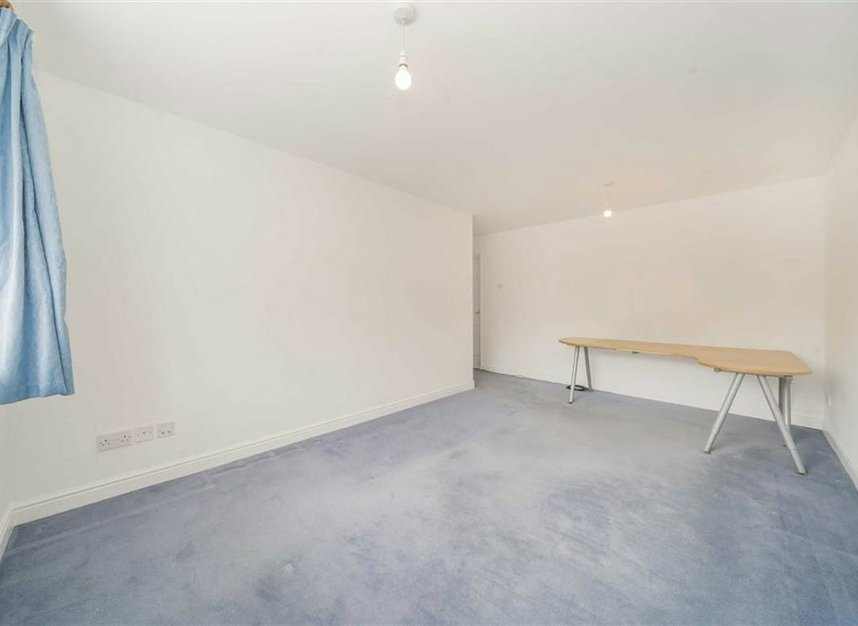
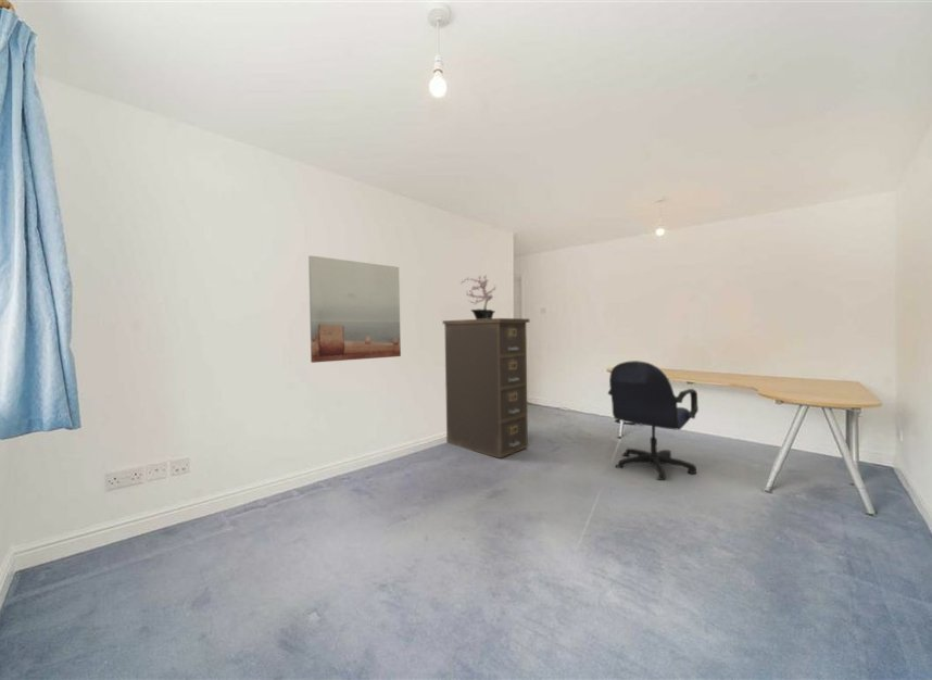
+ filing cabinet (486, 382)
+ office chair (651, 413)
+ potted plant (478, 295)
+ wall art (358, 311)
